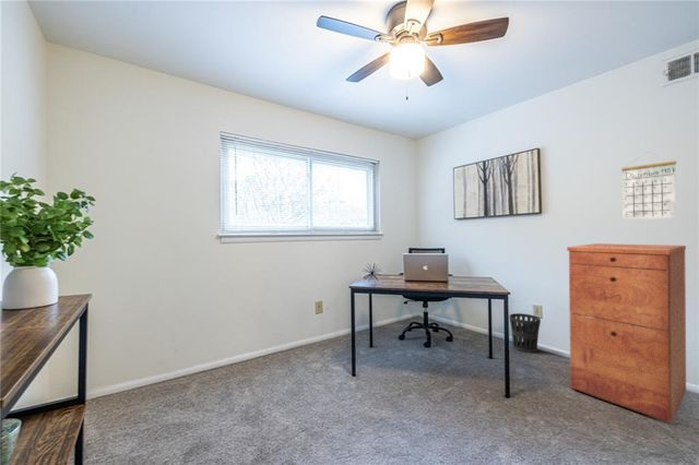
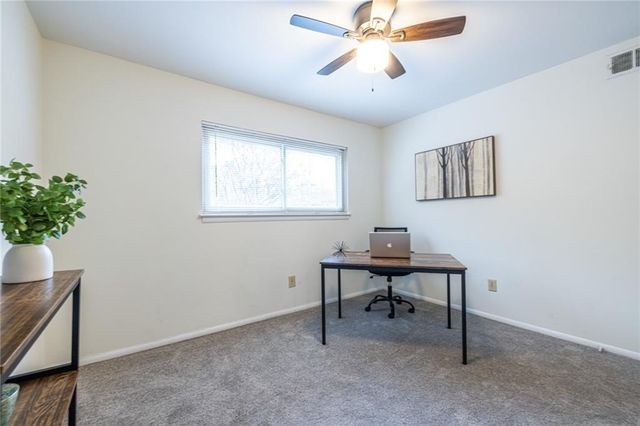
- calendar (648, 184)
- filing cabinet (626, 318)
- wastebasket (524, 332)
